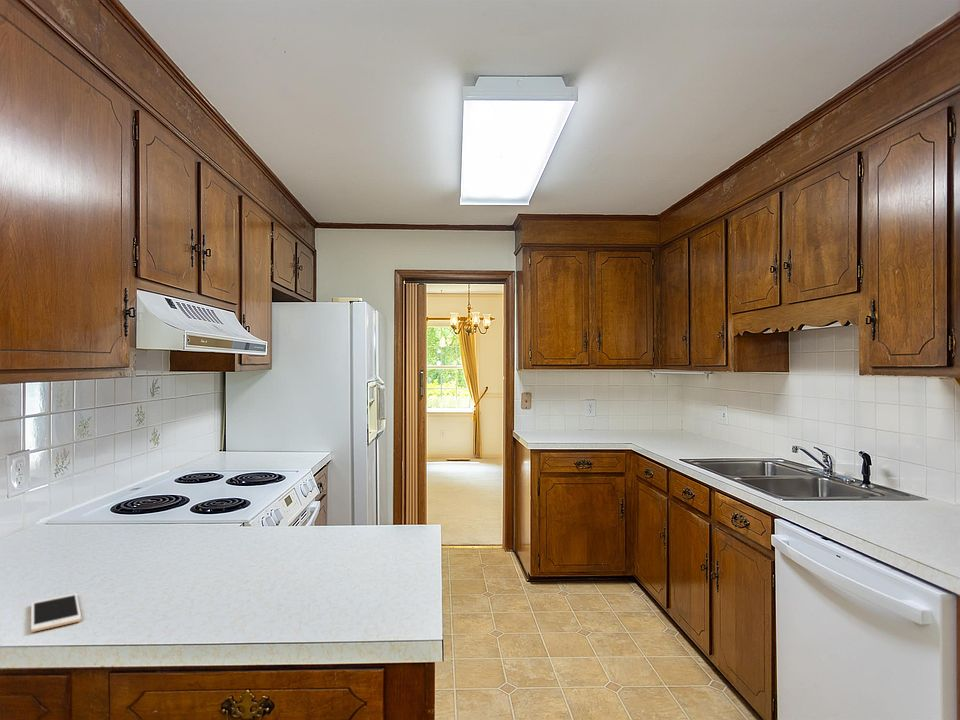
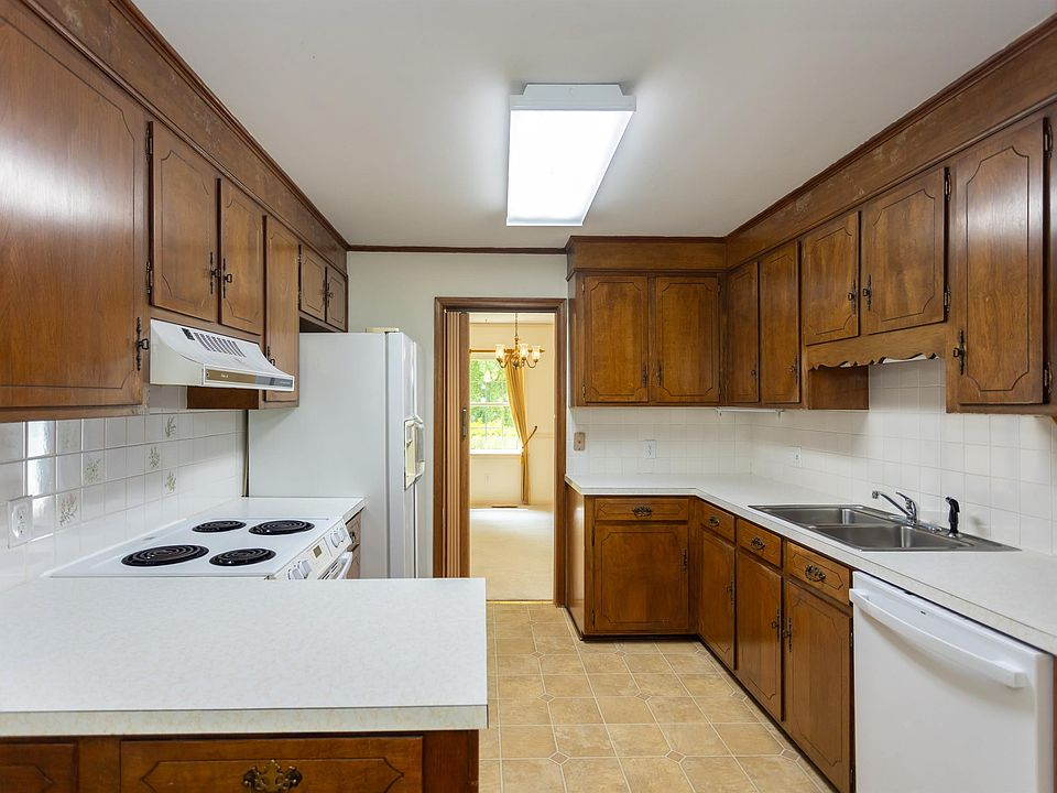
- cell phone (55, 611)
